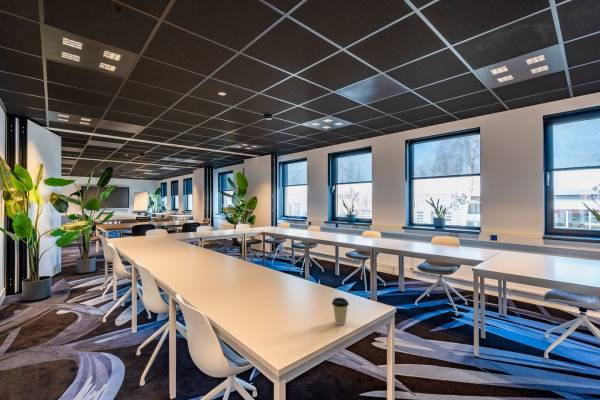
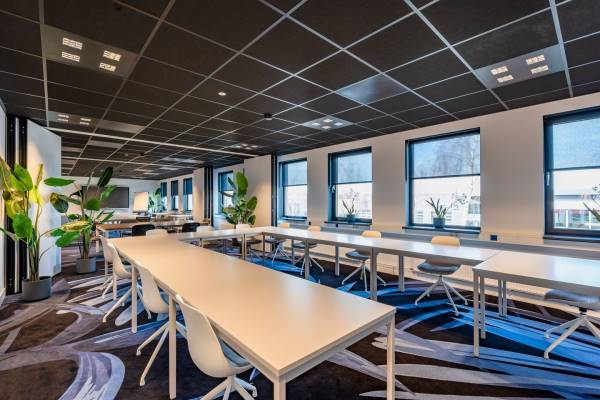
- coffee cup (340, 311)
